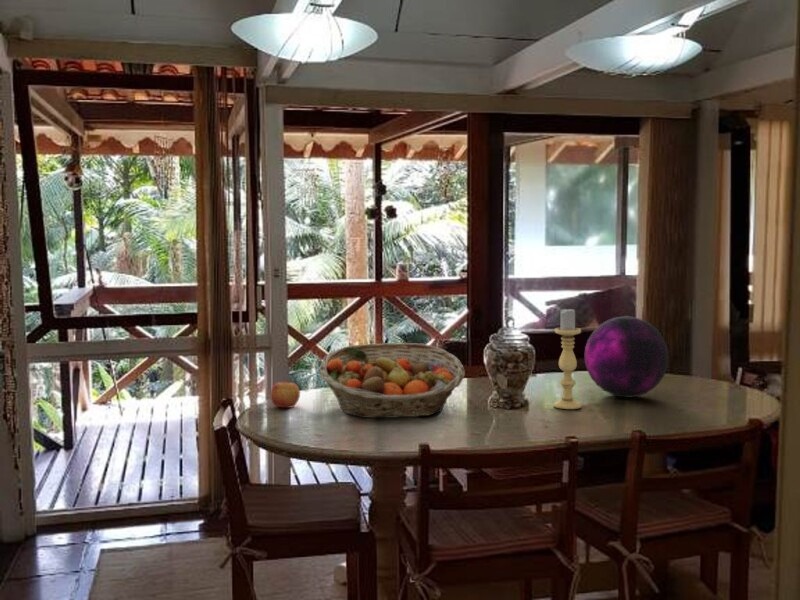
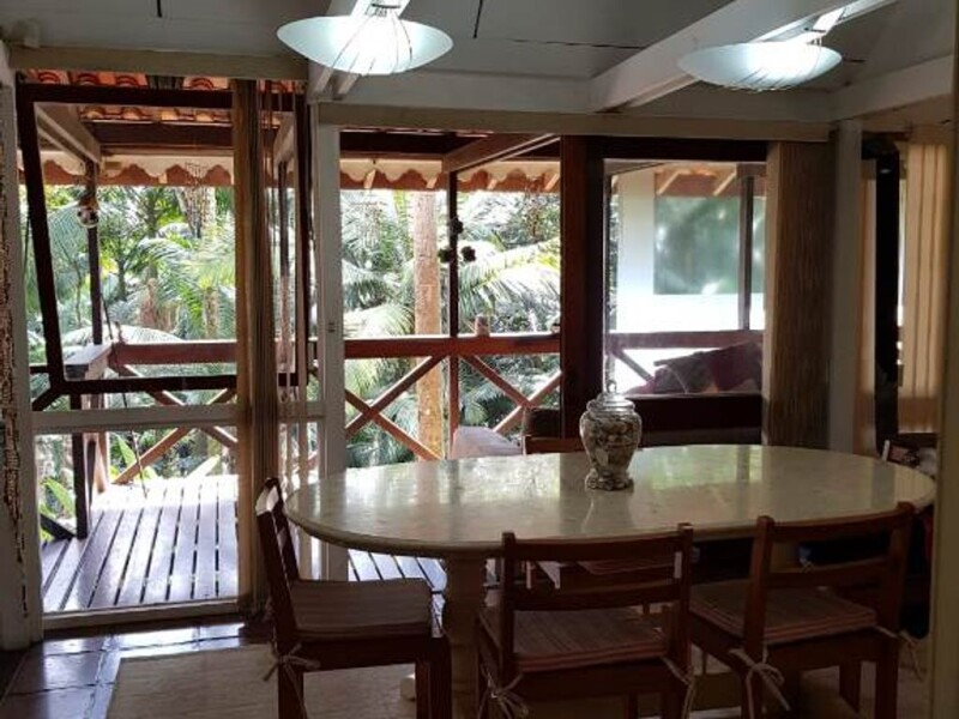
- decorative orb (625, 356)
- apple (285, 393)
- fruit basket (392, 379)
- candle holder (567, 357)
